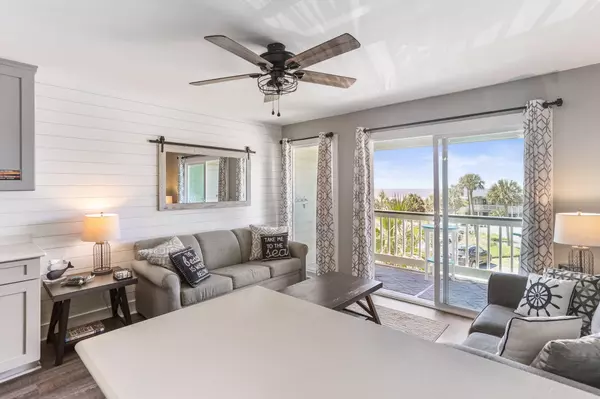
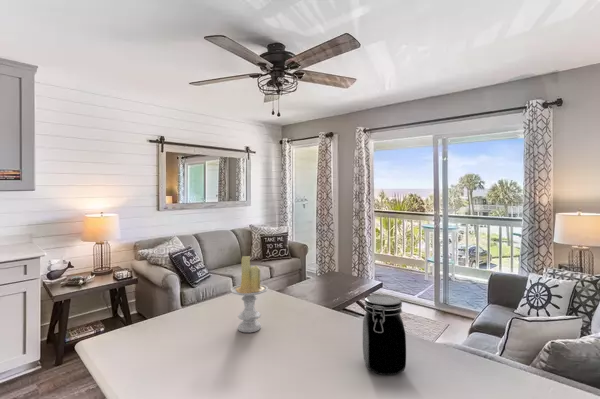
+ candle (249, 291)
+ jar (383, 333)
